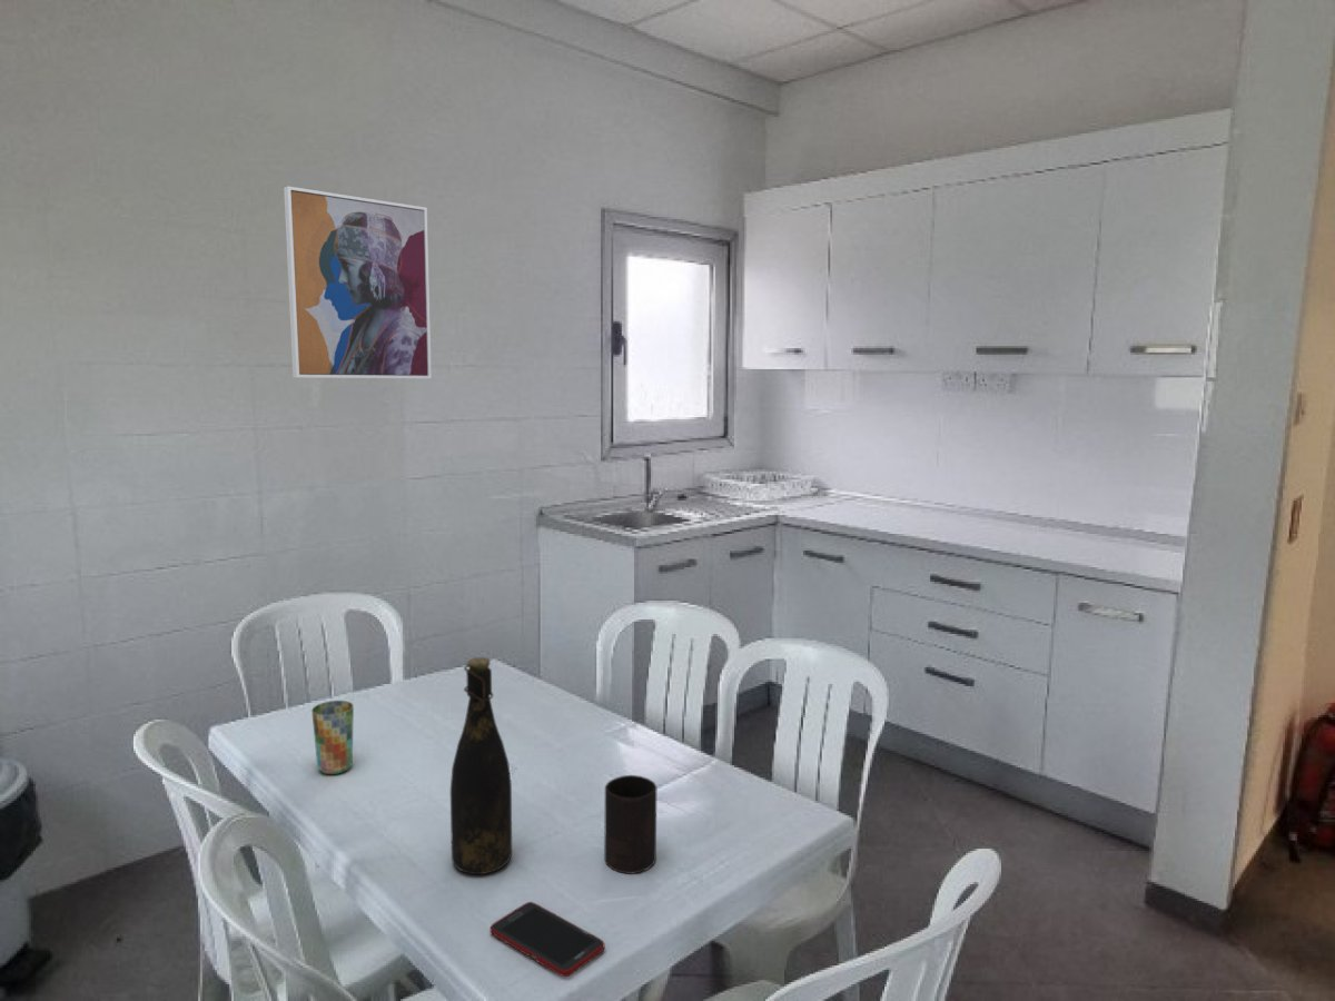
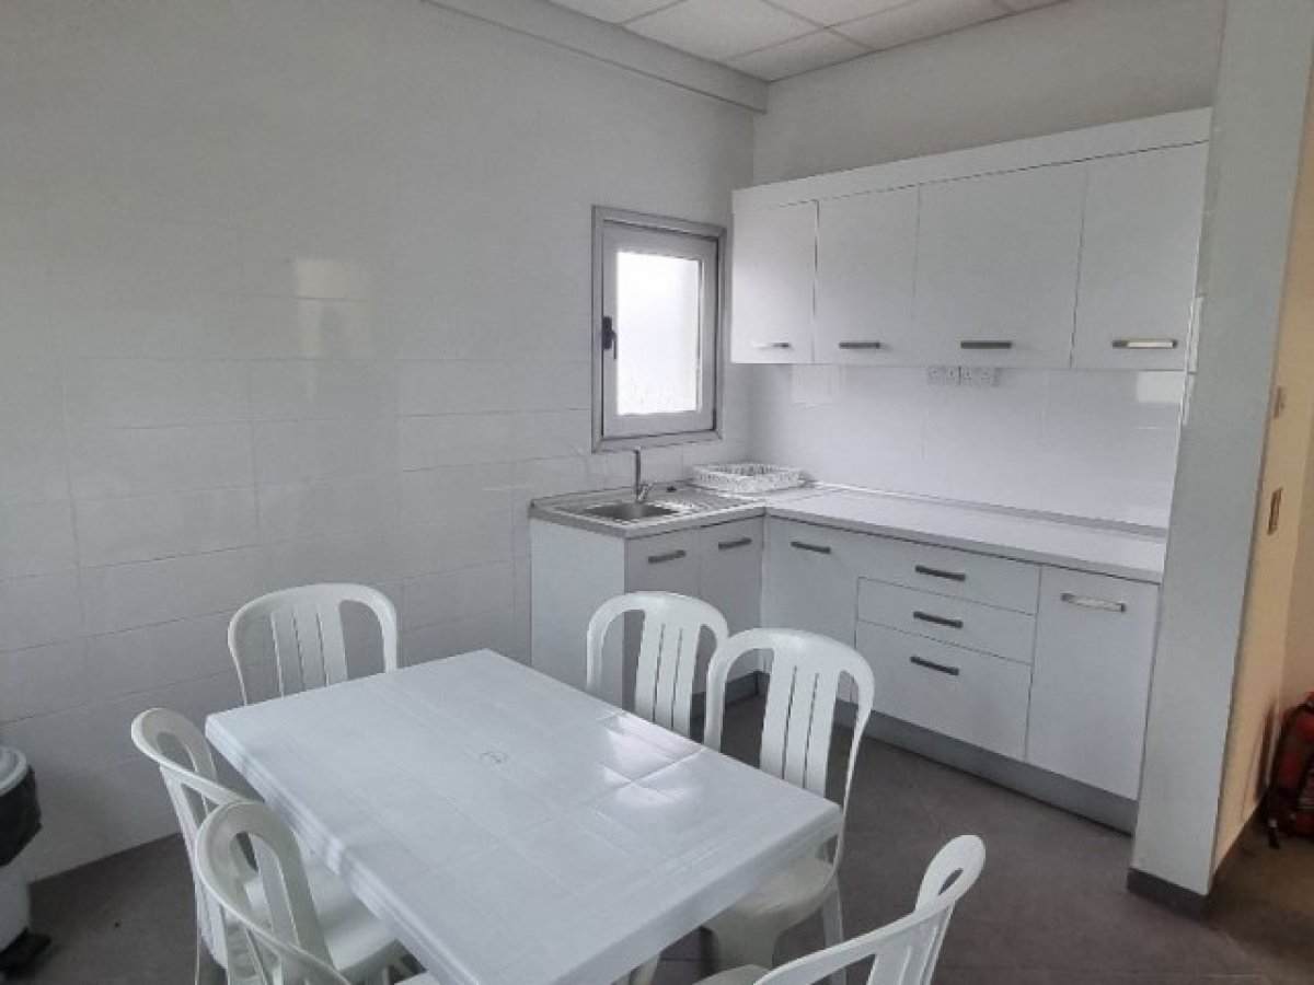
- cell phone (546, 938)
- cup (630, 823)
- bottle (479, 762)
- wall art (362, 289)
- cup (334, 737)
